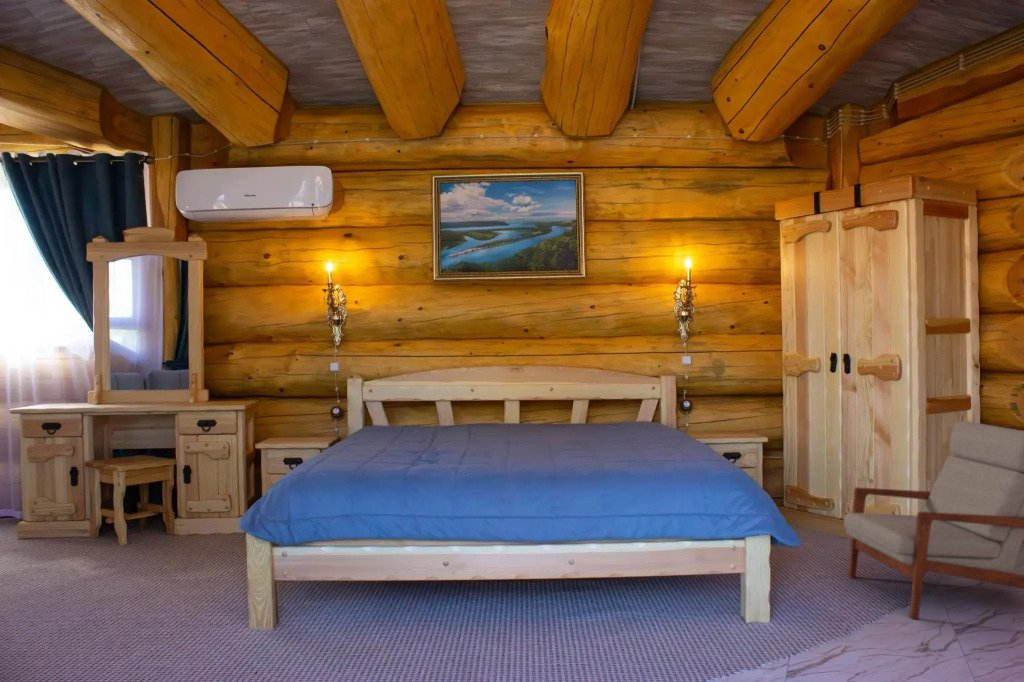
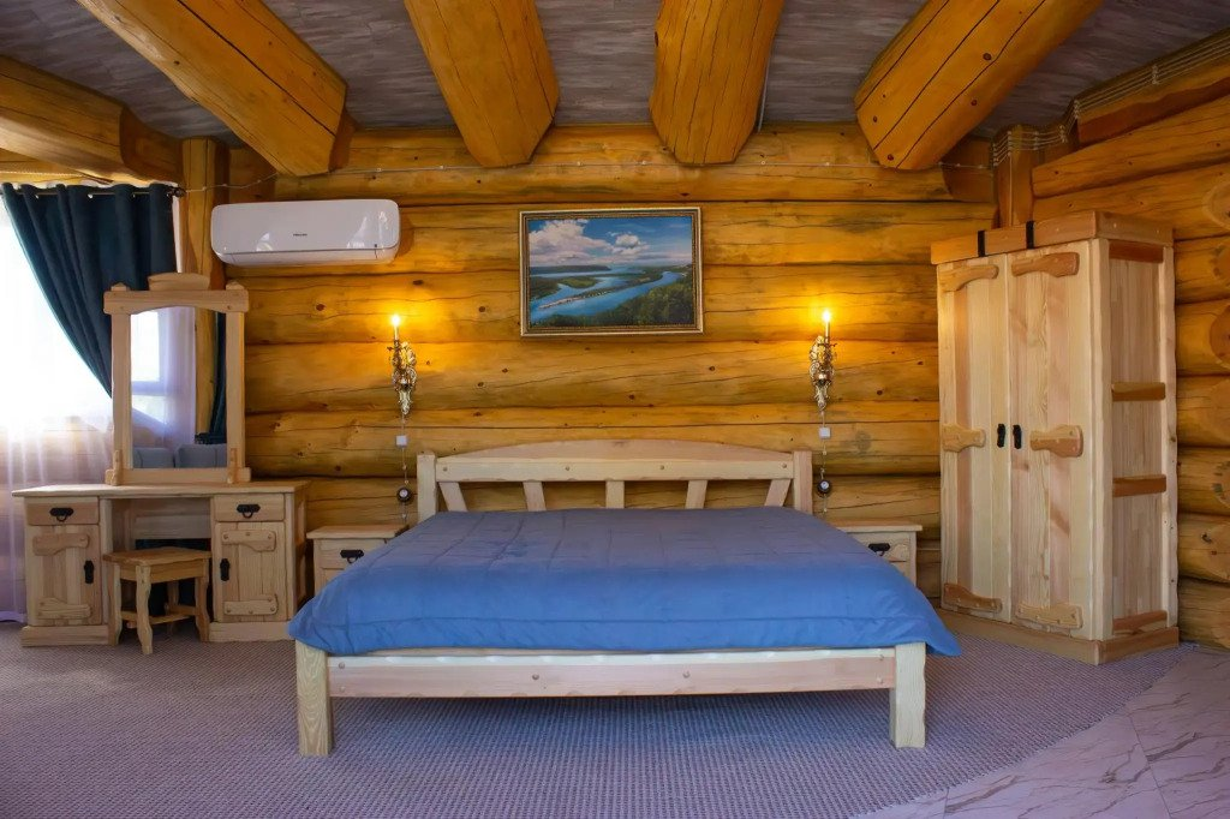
- armchair (941, 510)
